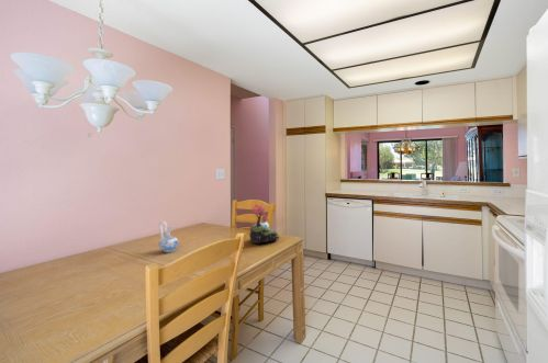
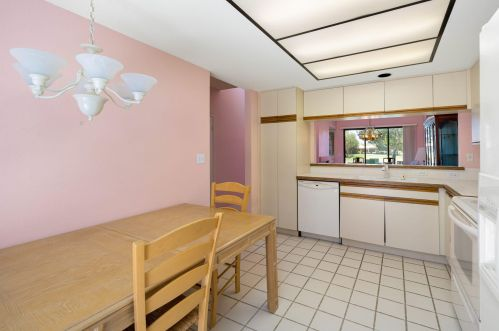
- ceramic pitcher (168, 236)
- plant (262, 222)
